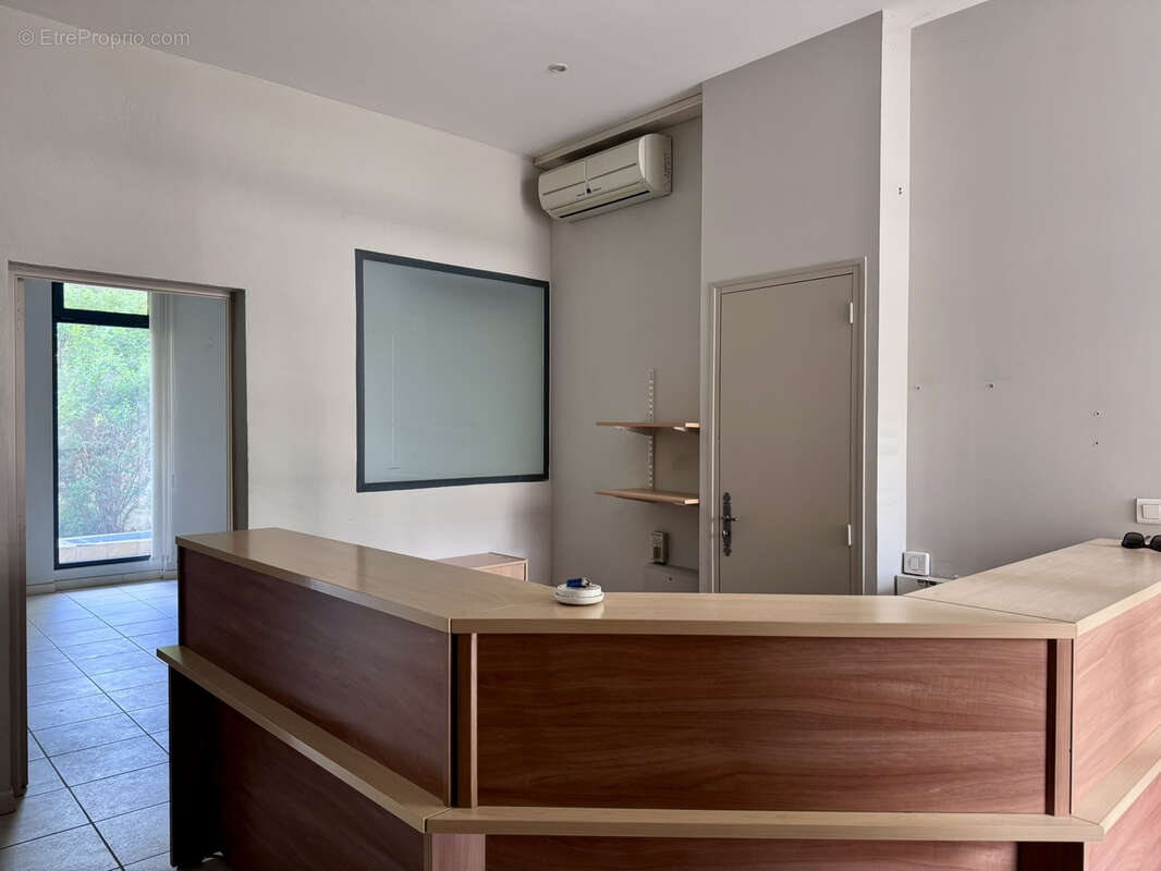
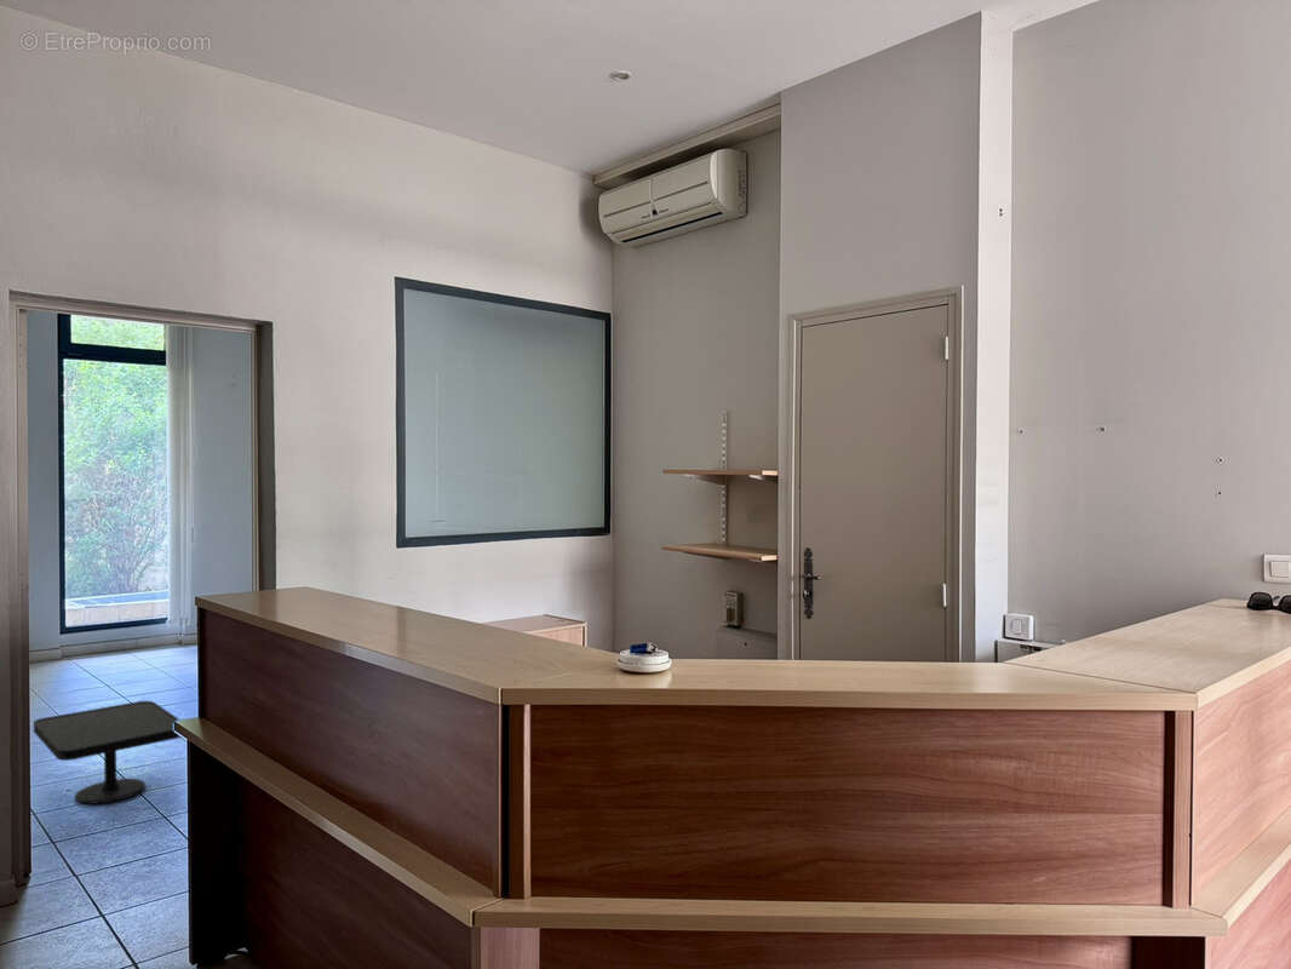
+ side table (110, 757)
